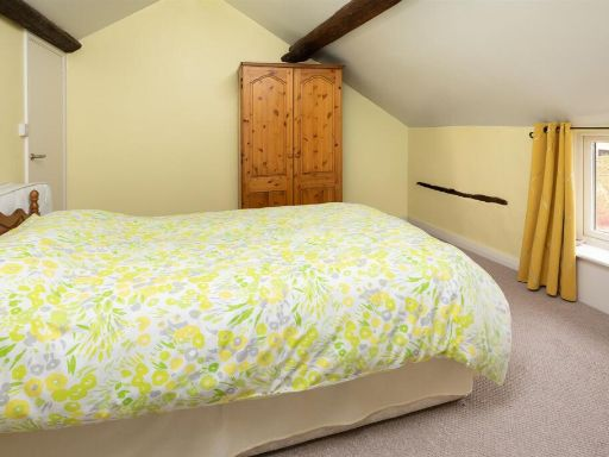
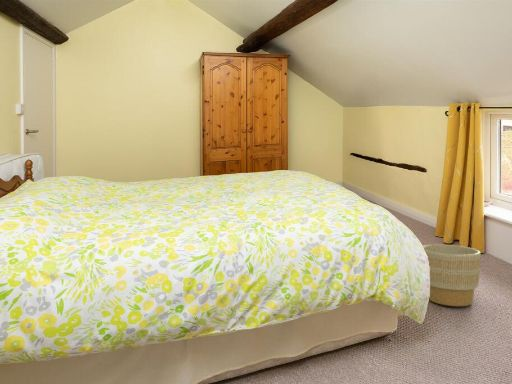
+ planter (449, 274)
